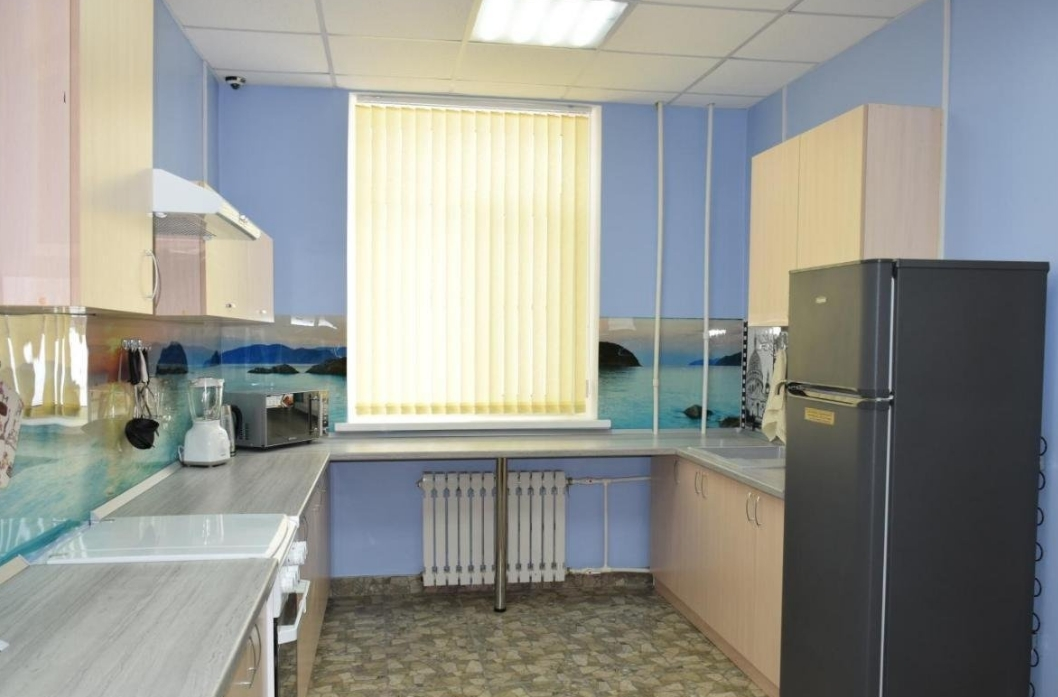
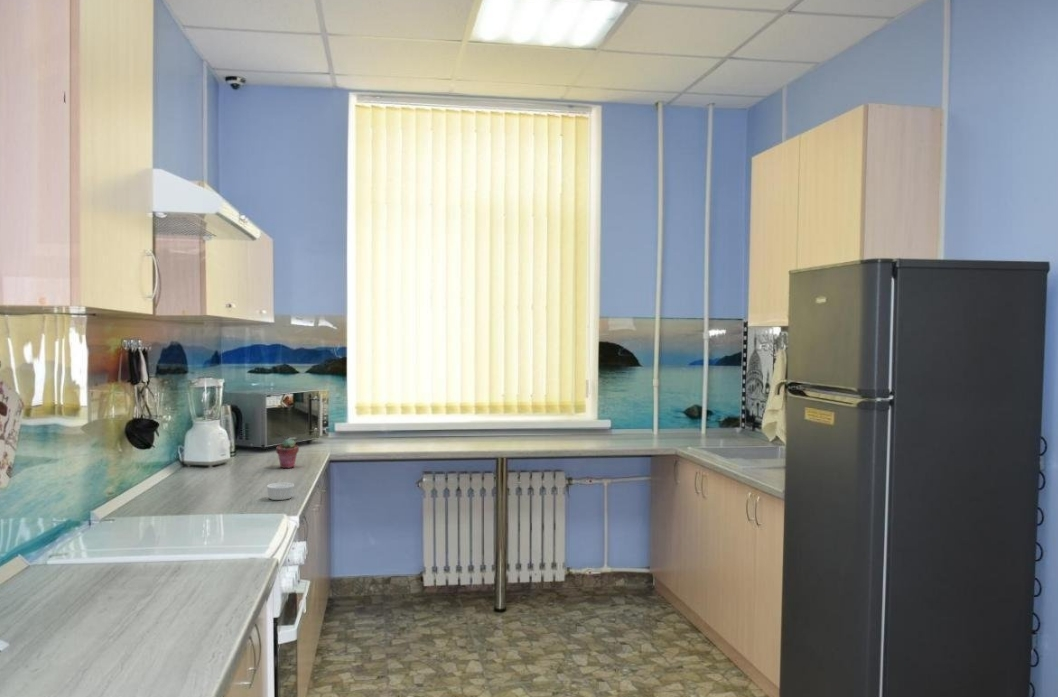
+ potted succulent (287, 452)
+ ramekin (280, 491)
